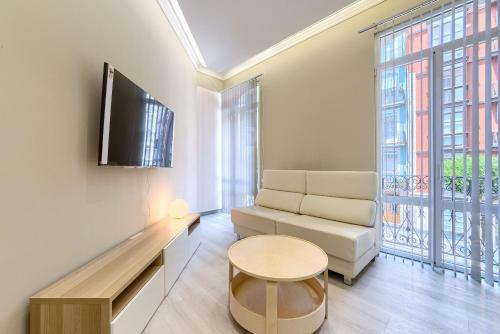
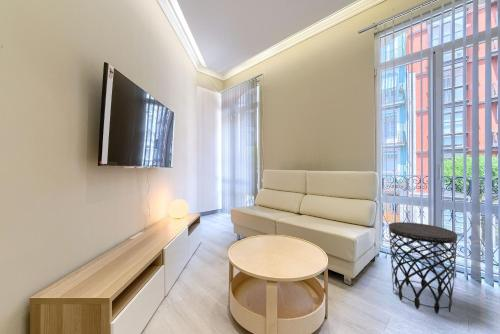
+ side table (421, 263)
